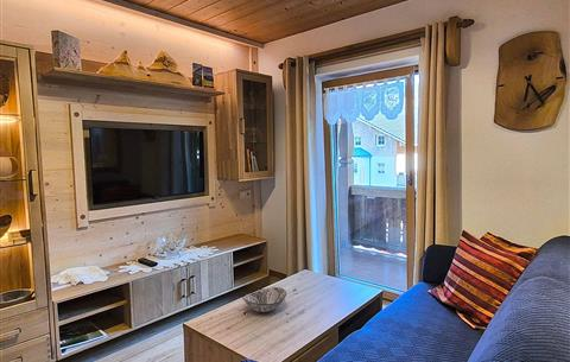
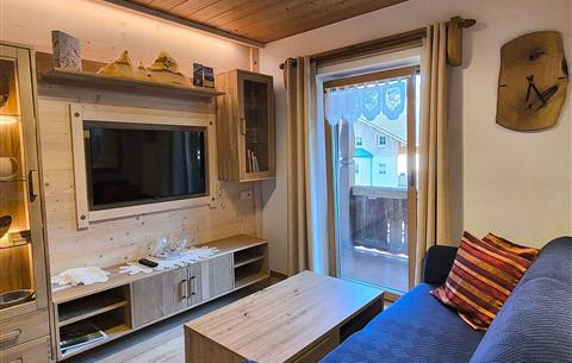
- decorative bowl (265, 301)
